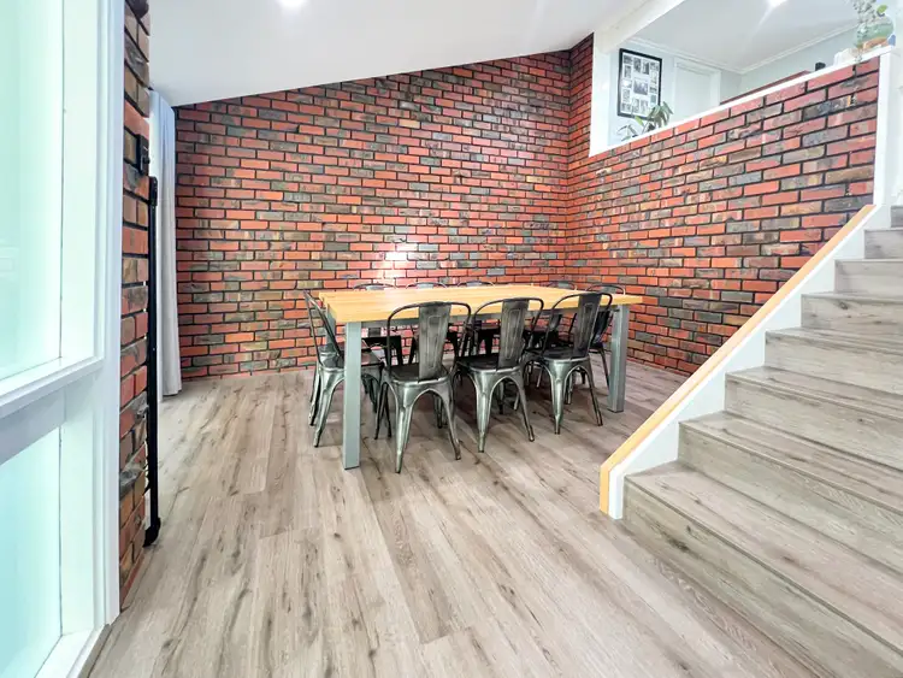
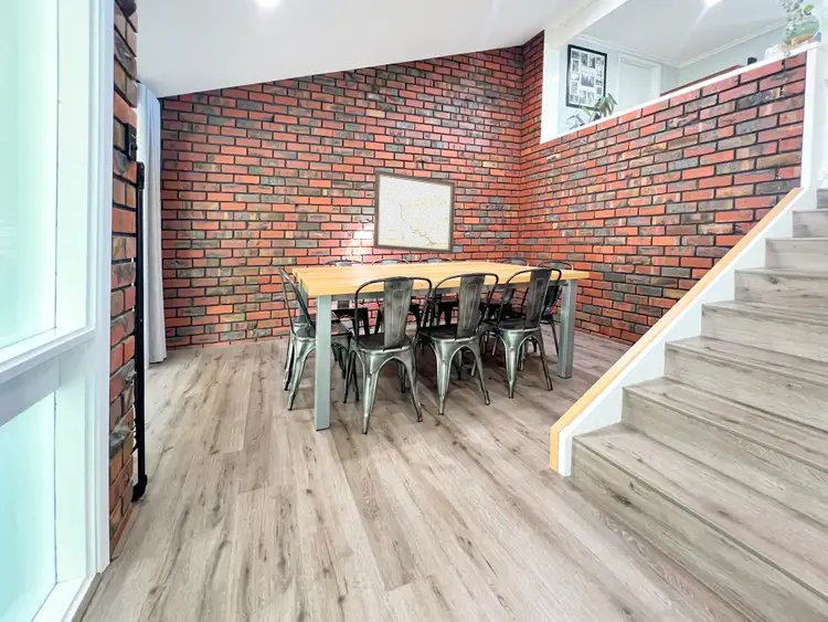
+ wall art (415, 213)
